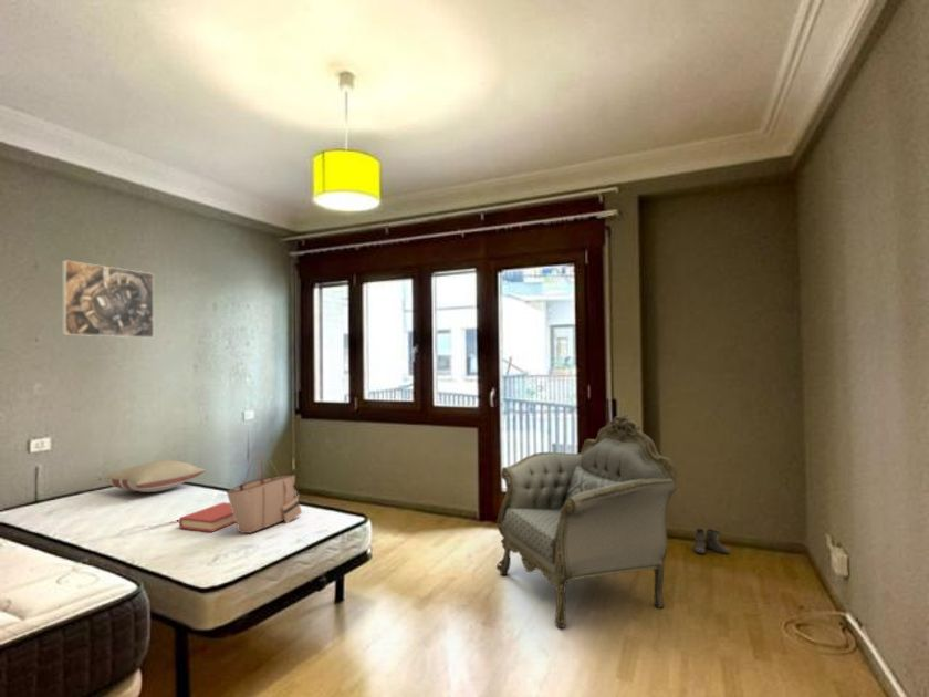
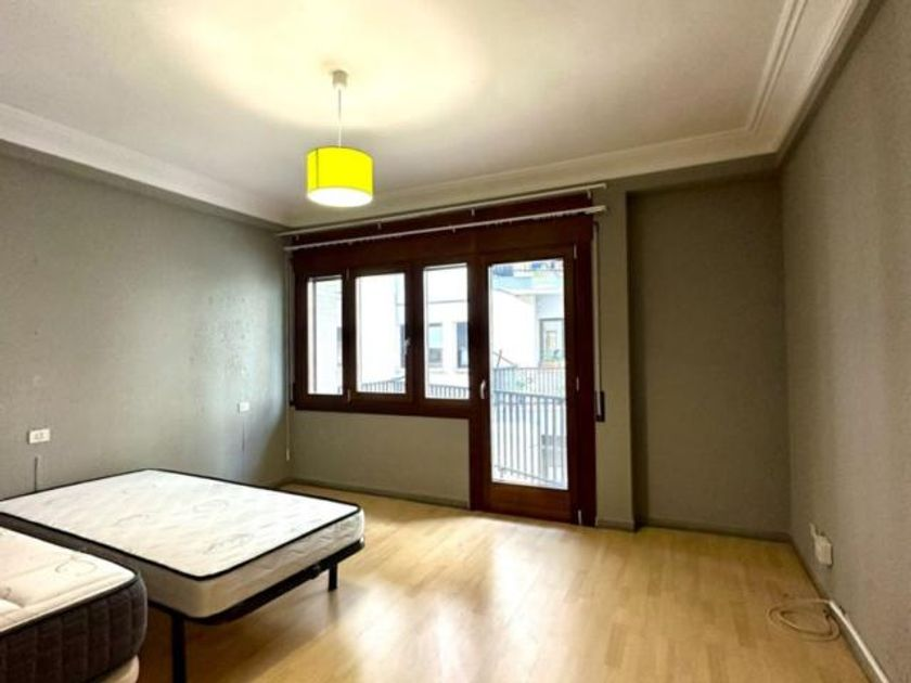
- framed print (111, 301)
- boots (707, 541)
- pillow (153, 475)
- tote bag (264, 491)
- hardback book (217, 516)
- armchair (576, 501)
